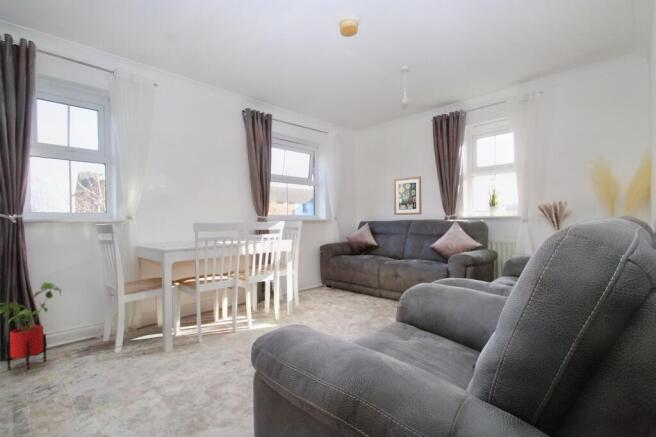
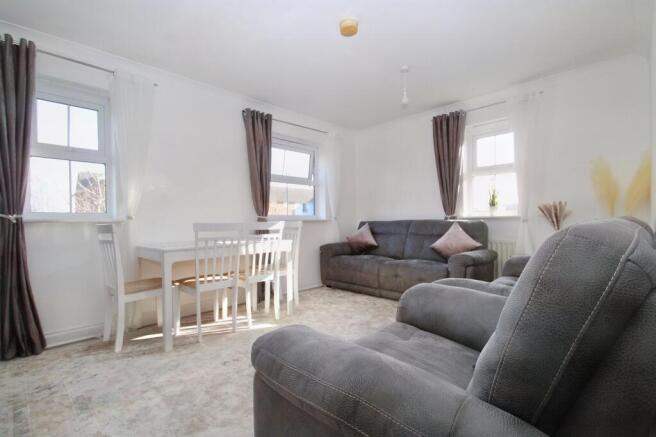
- house plant (31, 323)
- wall art (407, 196)
